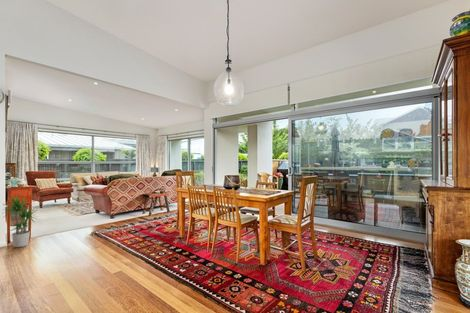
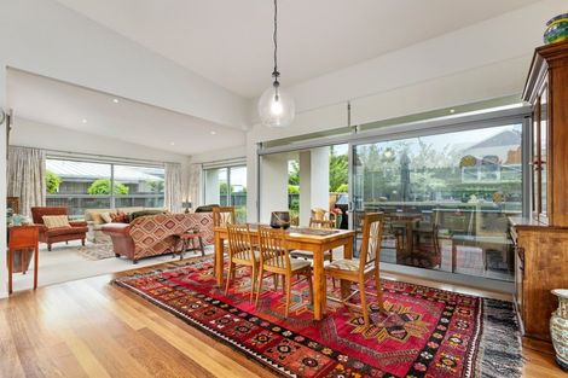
- potted plant (20, 219)
